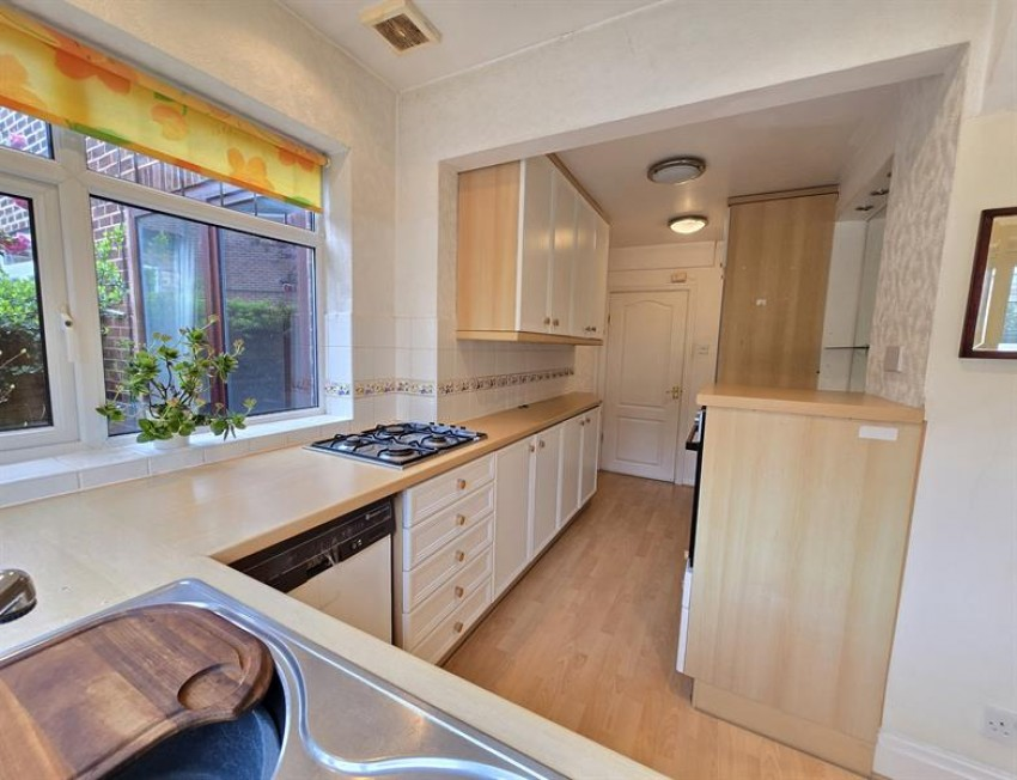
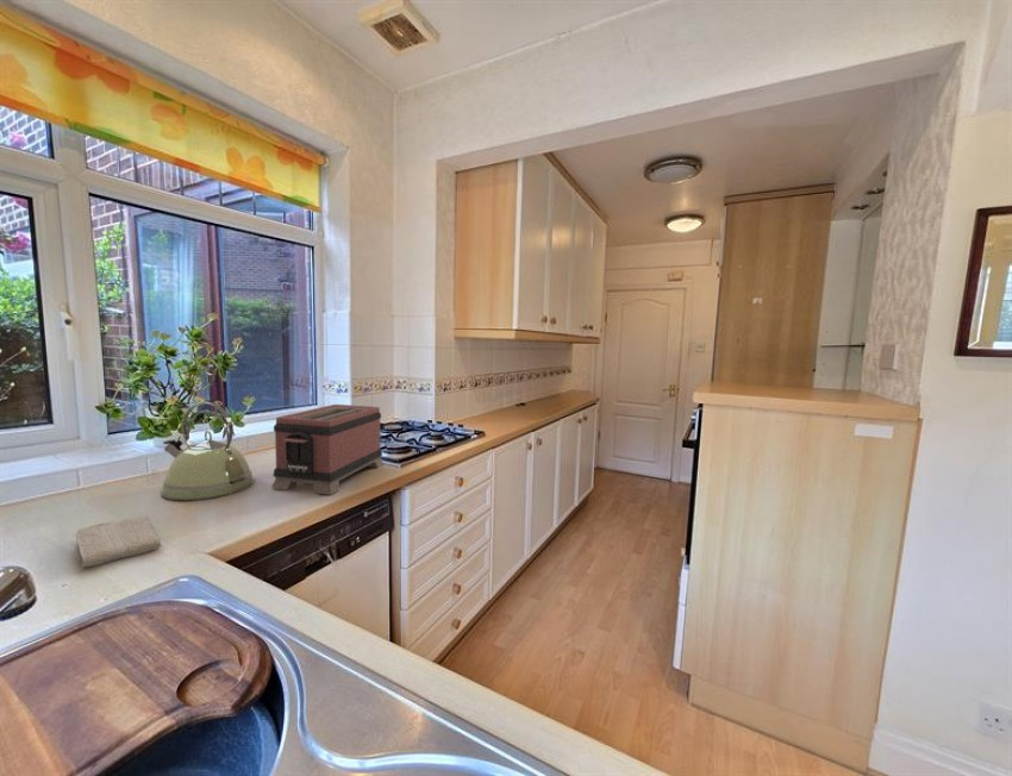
+ washcloth (118, 537)
+ kettle (202, 444)
+ toaster (330, 444)
